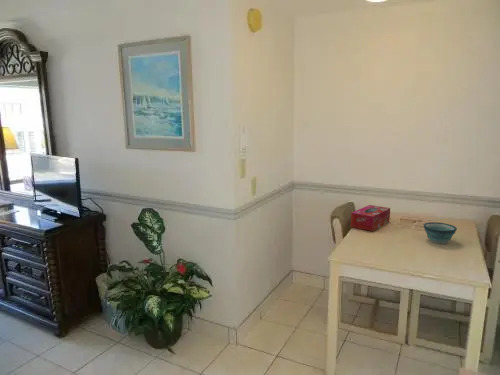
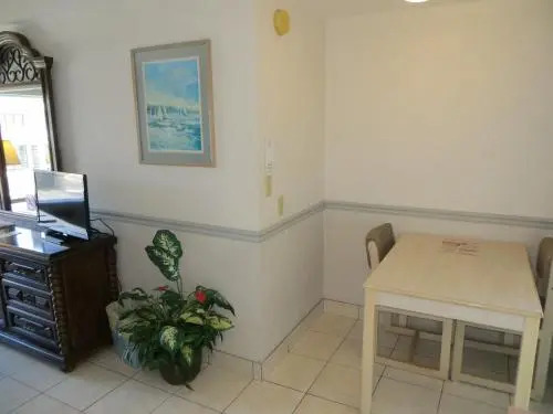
- bowl (439, 233)
- tissue box (370, 217)
